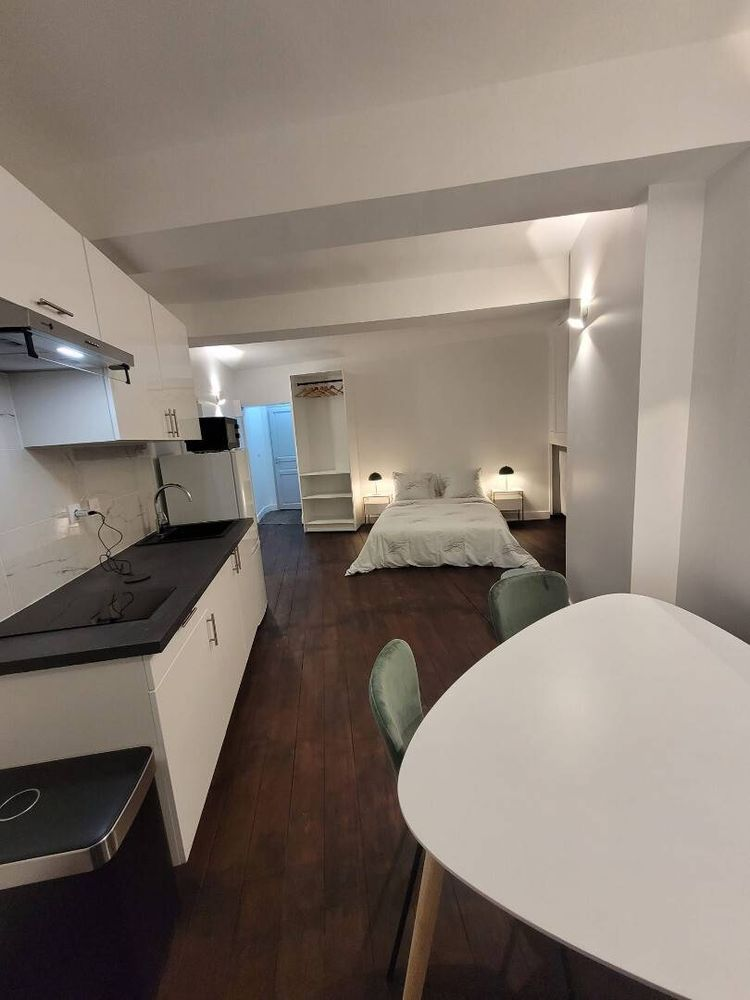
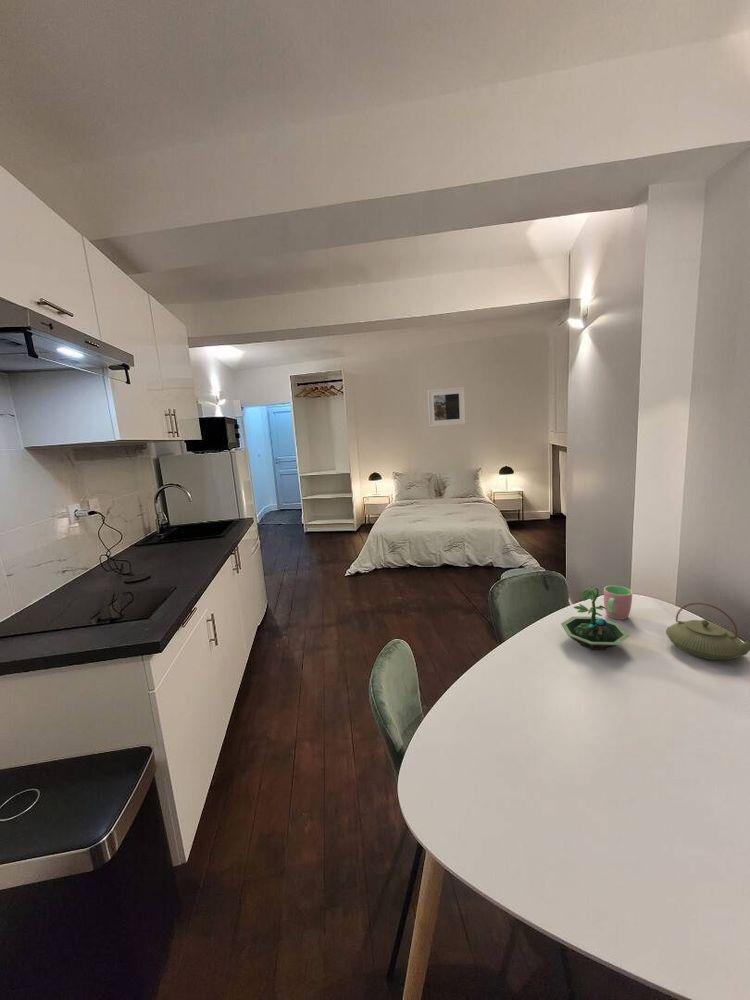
+ terrarium (594, 599)
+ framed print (446, 407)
+ cup (615, 604)
+ teapot (710, 628)
